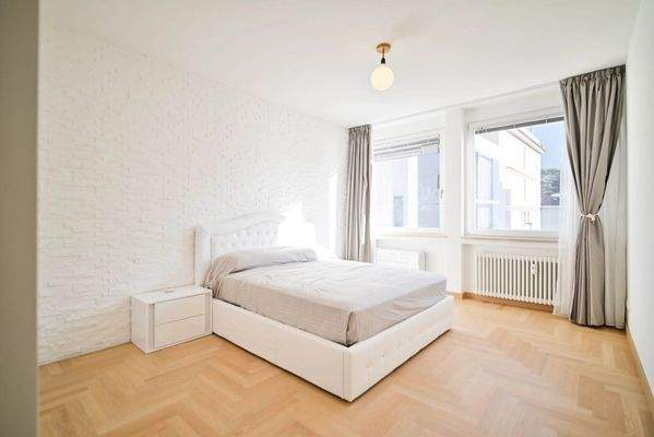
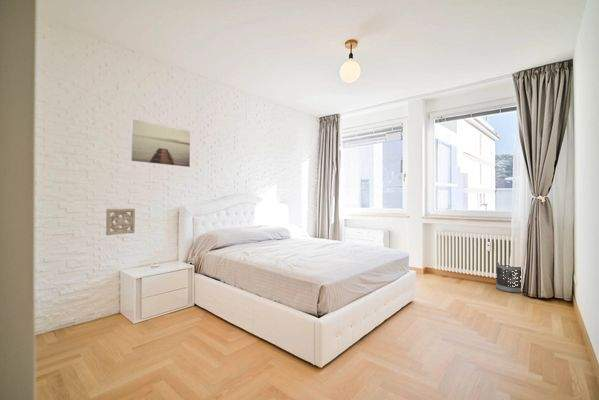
+ wall art (162, 144)
+ wastebasket (509, 277)
+ wall ornament (120, 221)
